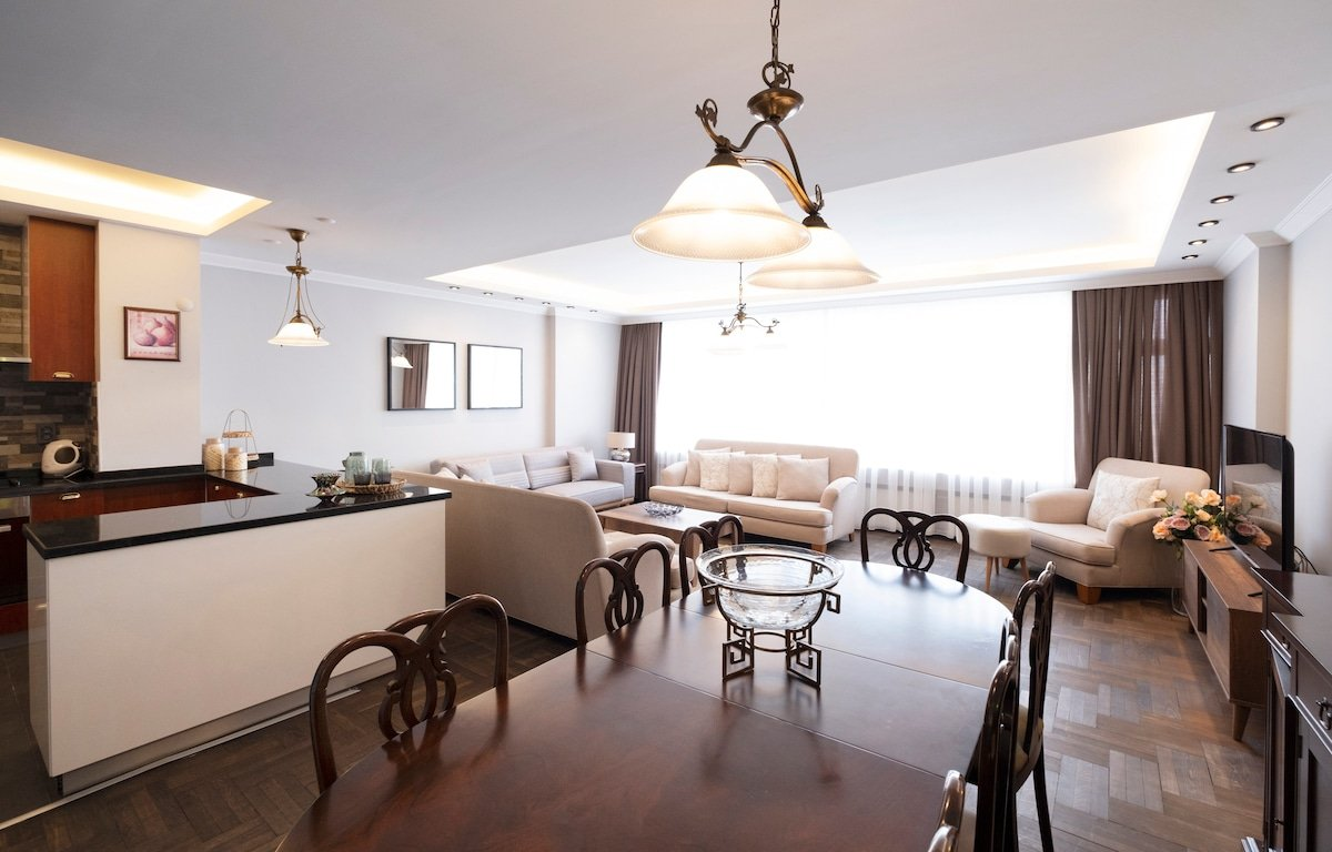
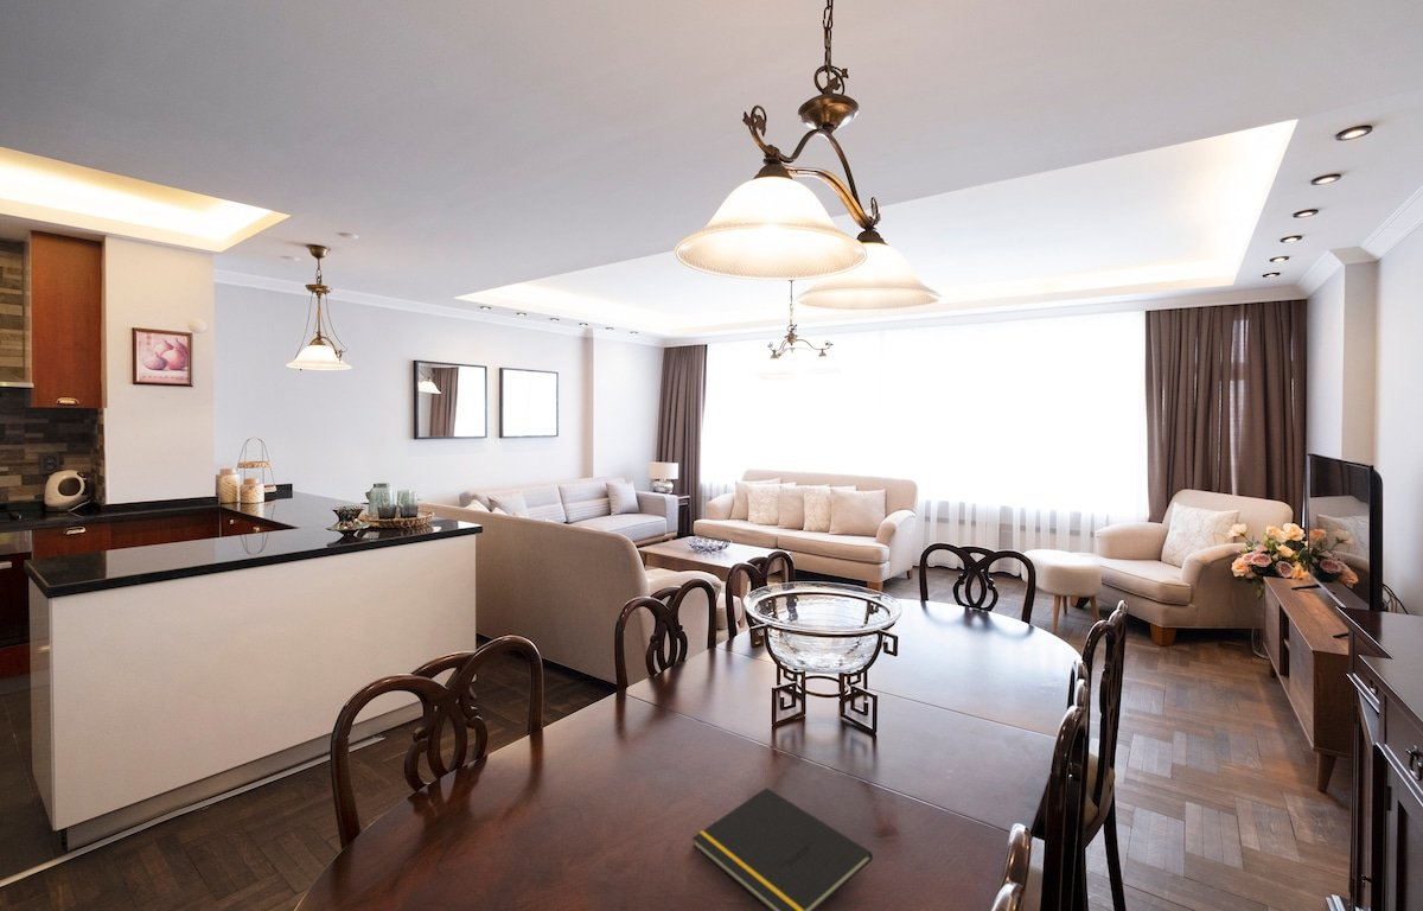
+ notepad (778, 848)
